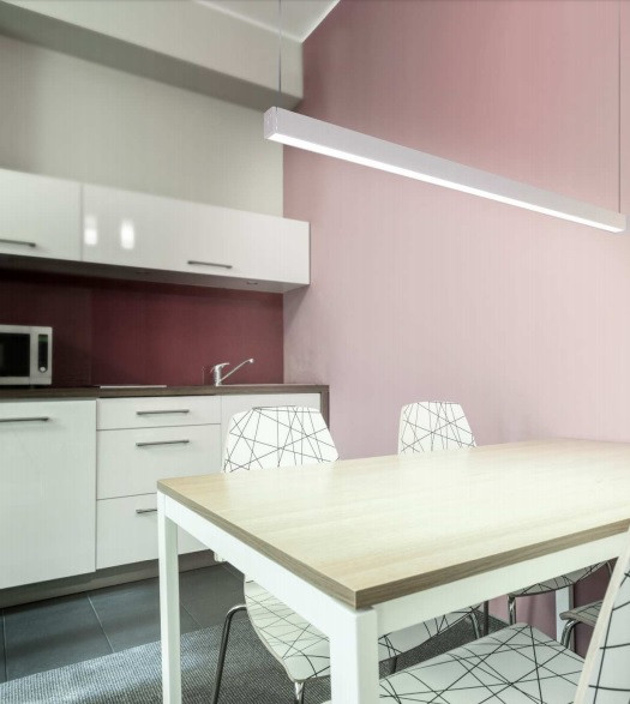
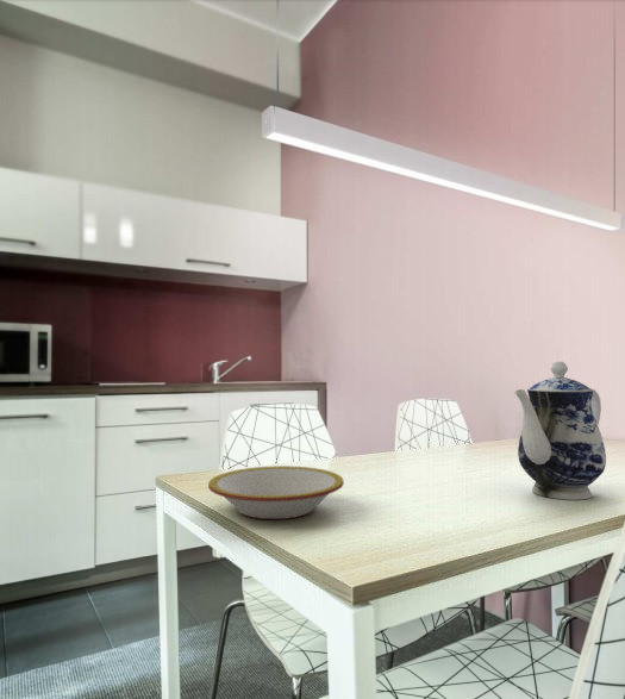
+ teapot (560, 426)
+ bowl (276, 493)
